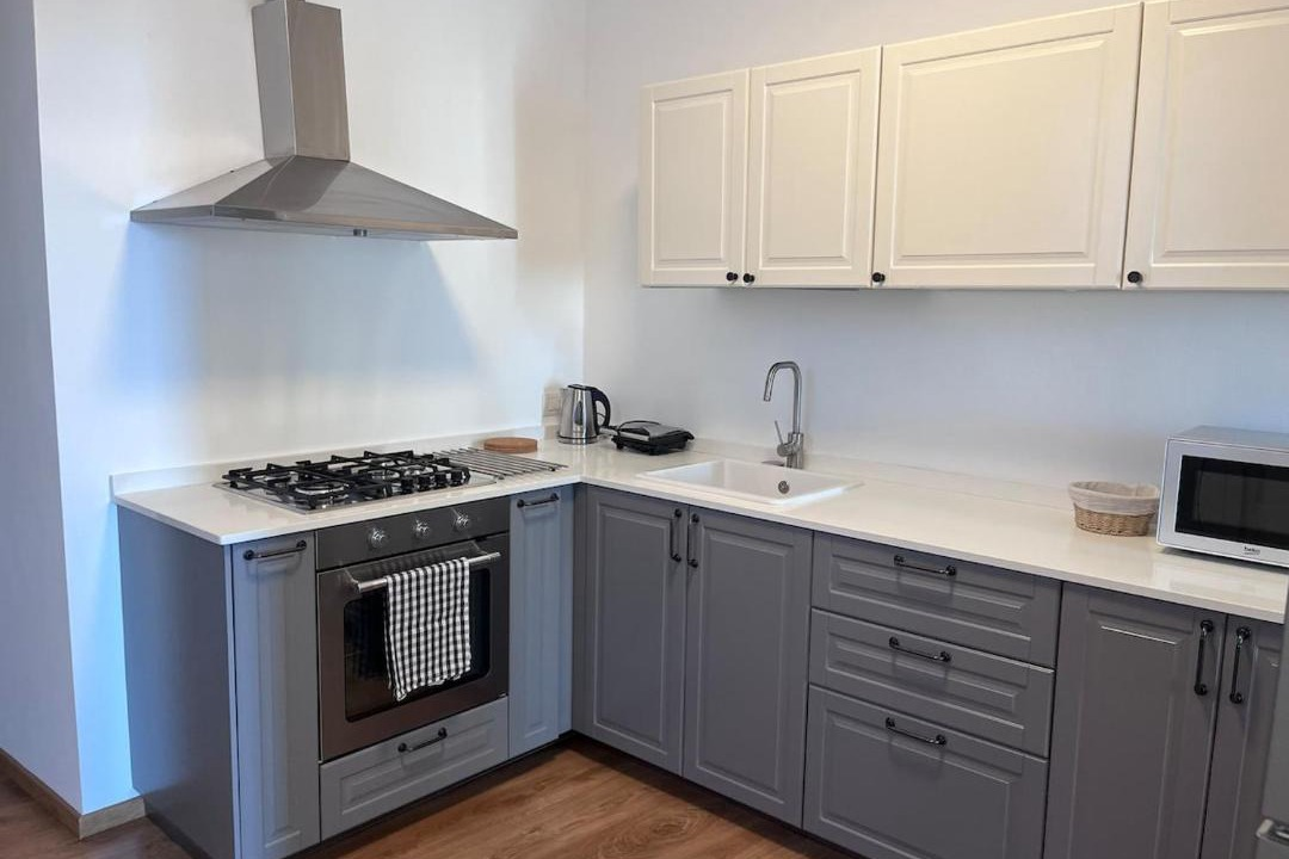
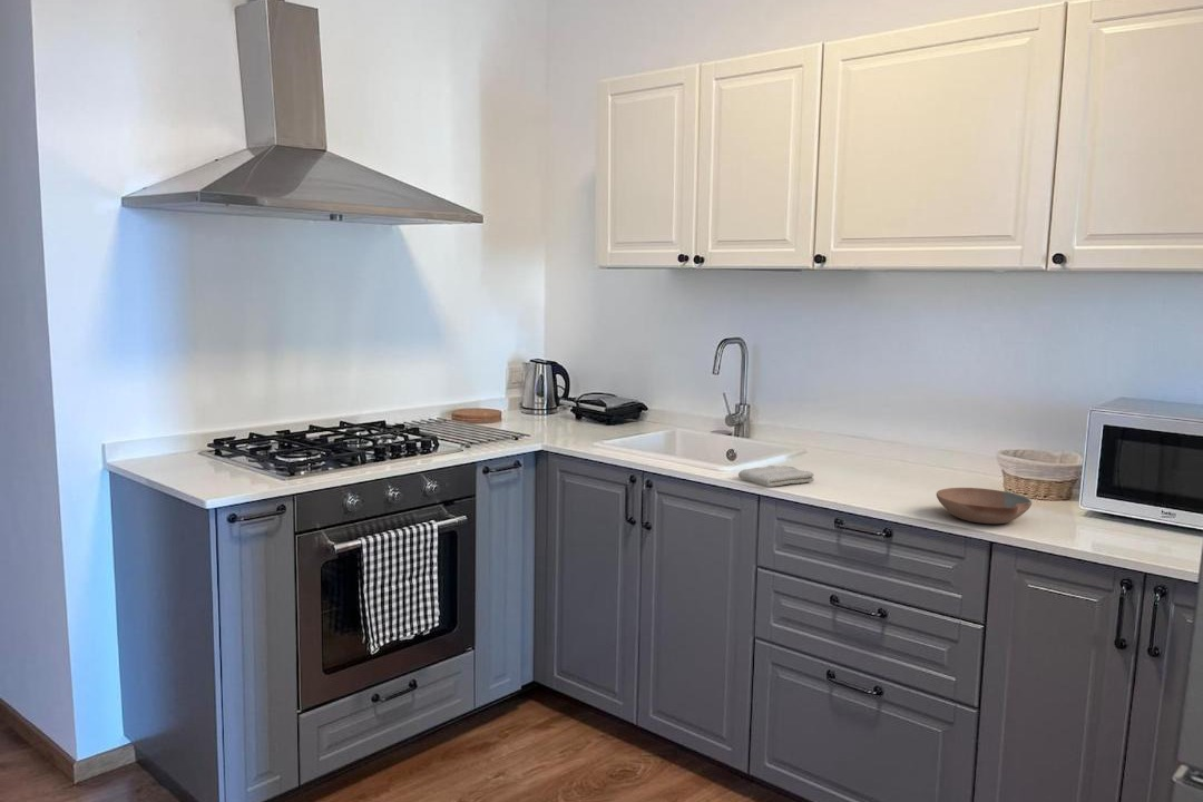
+ bowl (982, 507)
+ washcloth (776, 475)
